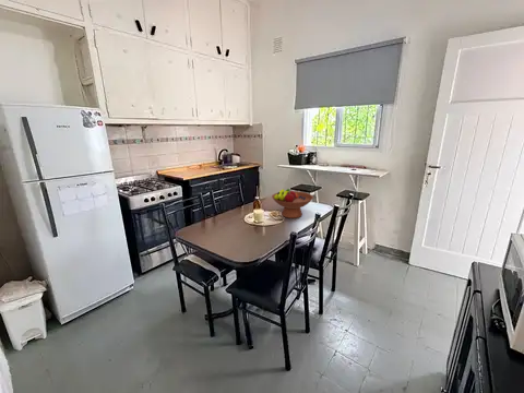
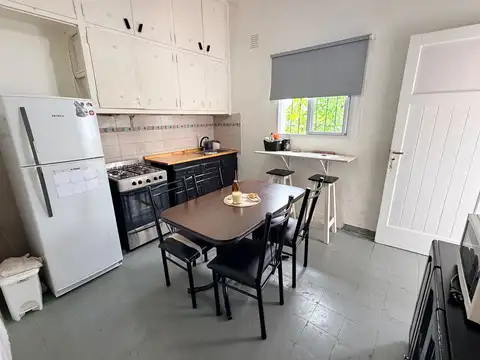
- fruit bowl (291, 202)
